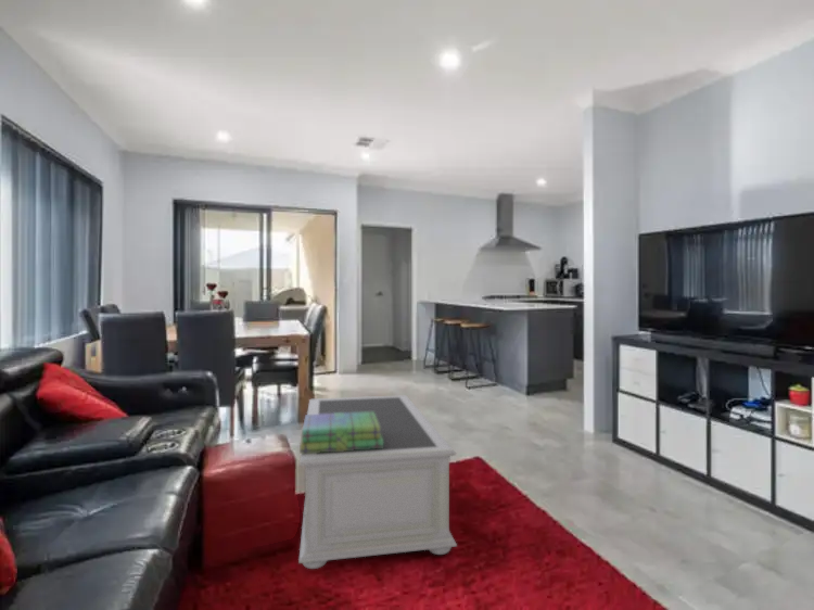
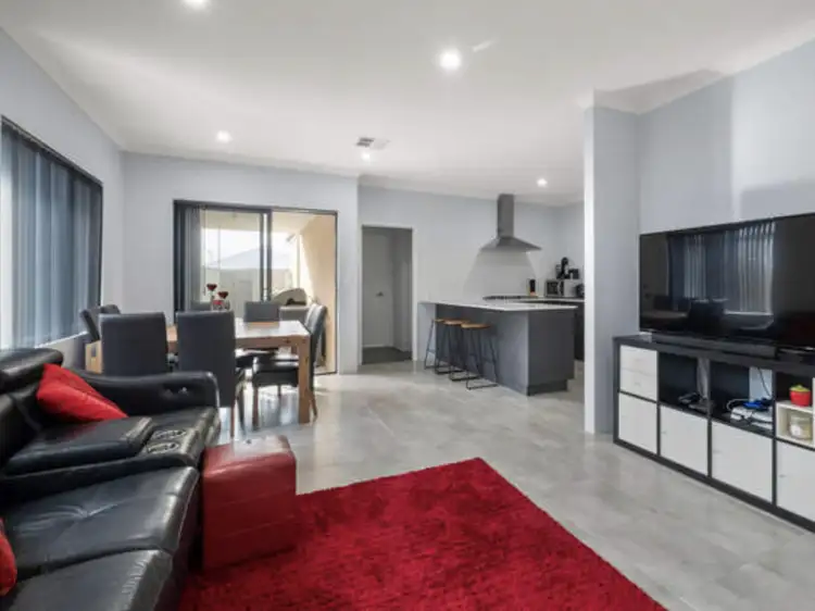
- coffee table (367, 460)
- stack of books (341, 430)
